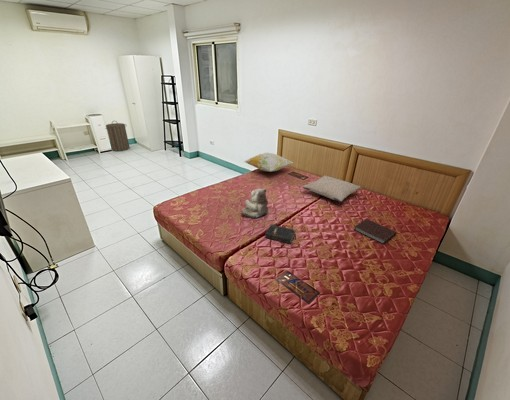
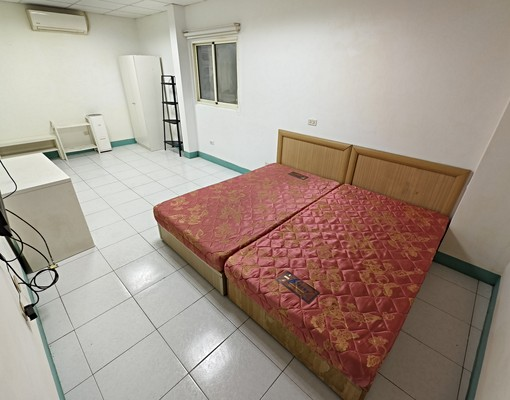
- laundry hamper (117, 135)
- pillow (331, 187)
- hardback book (280, 233)
- teddy bear (255, 200)
- notebook (374, 230)
- decorative pillow (268, 162)
